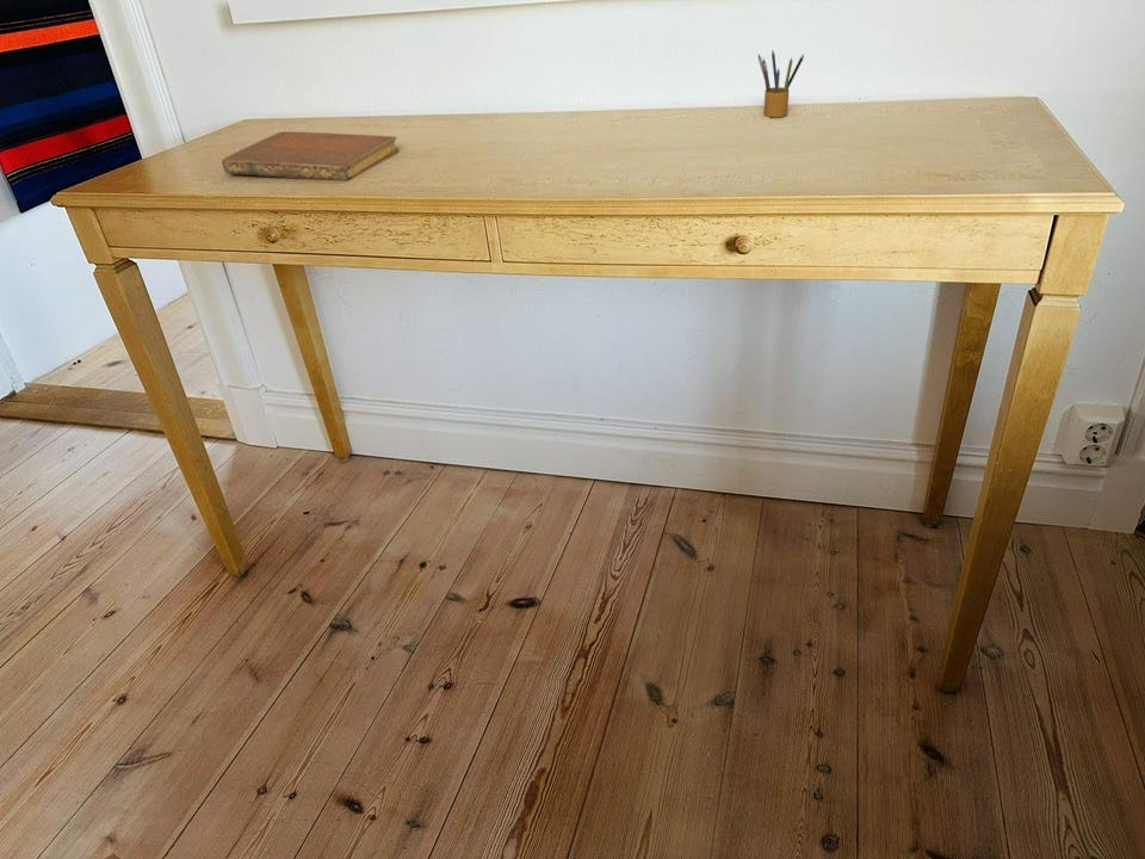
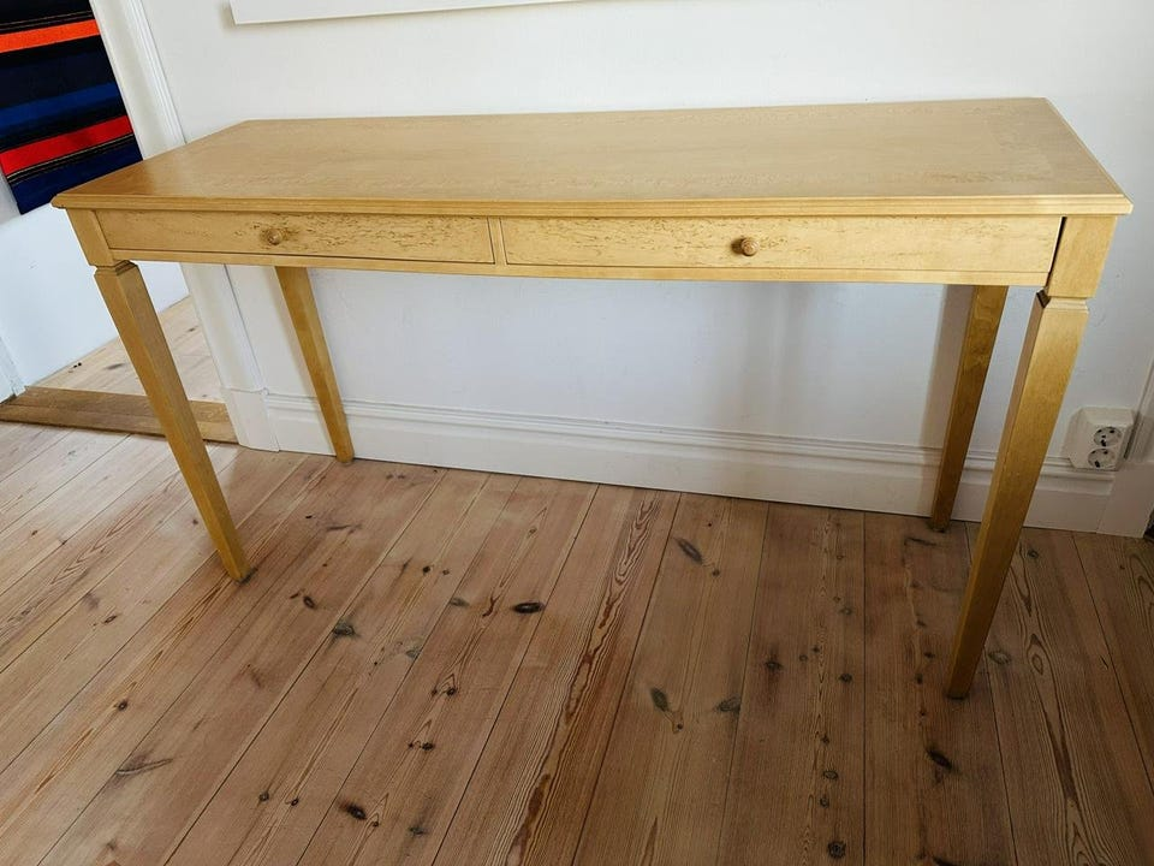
- pencil box (778, 84)
- notebook (311, 155)
